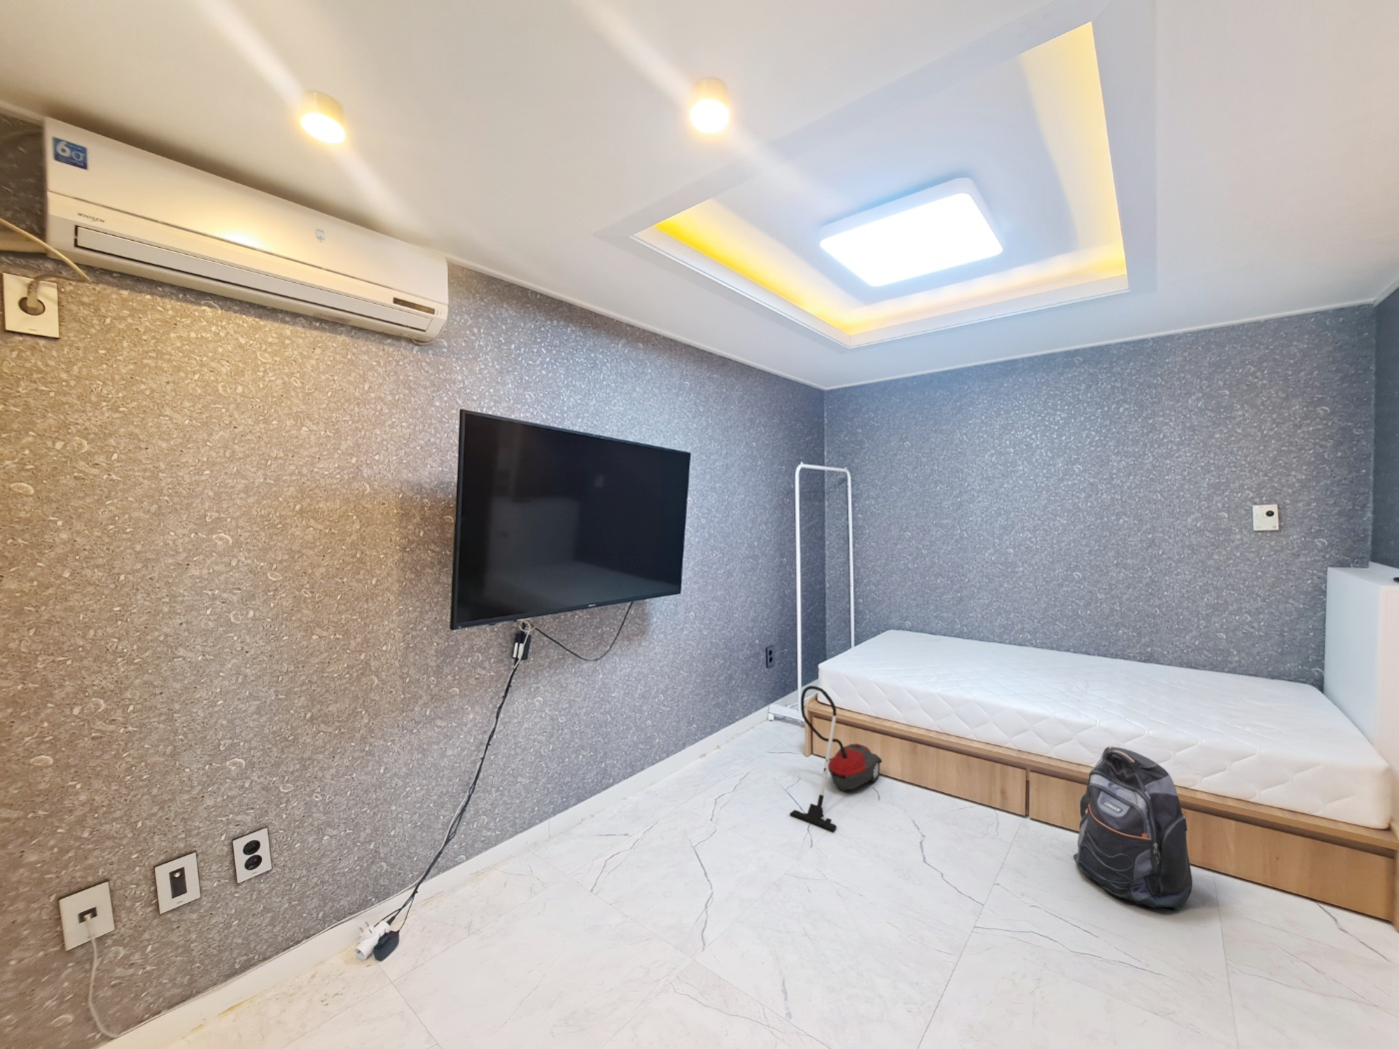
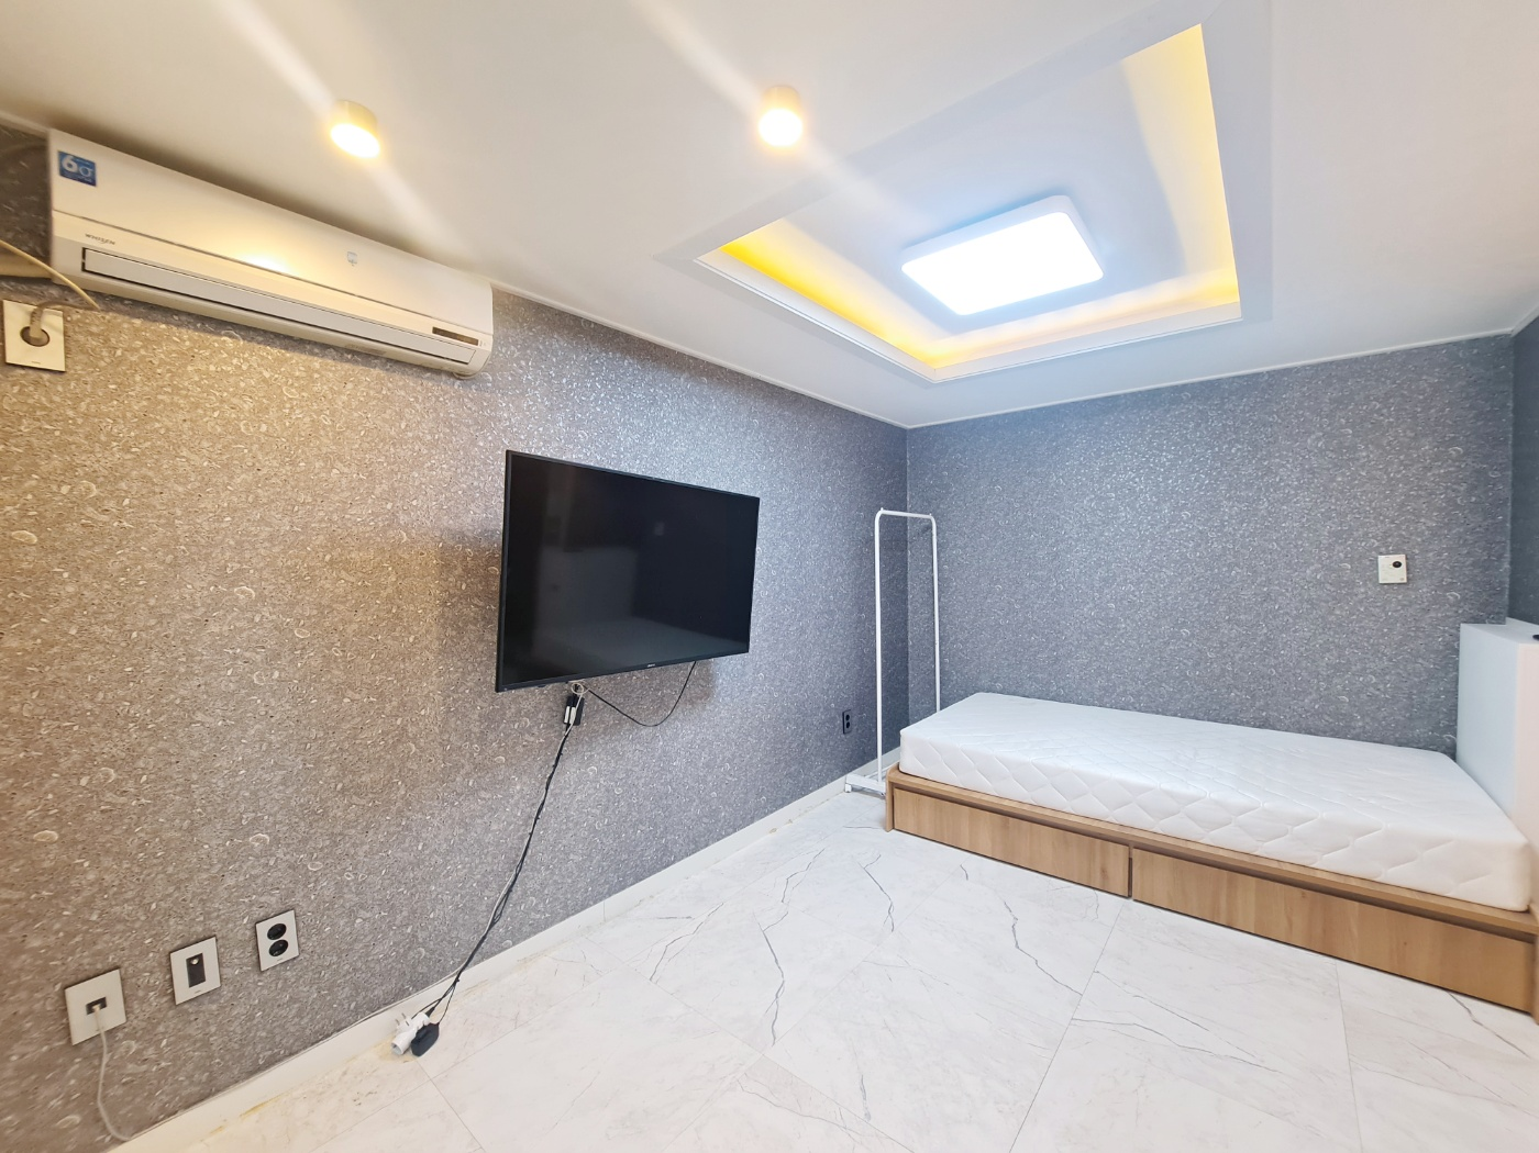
- vacuum cleaner (828, 739)
- backpack (1129, 817)
